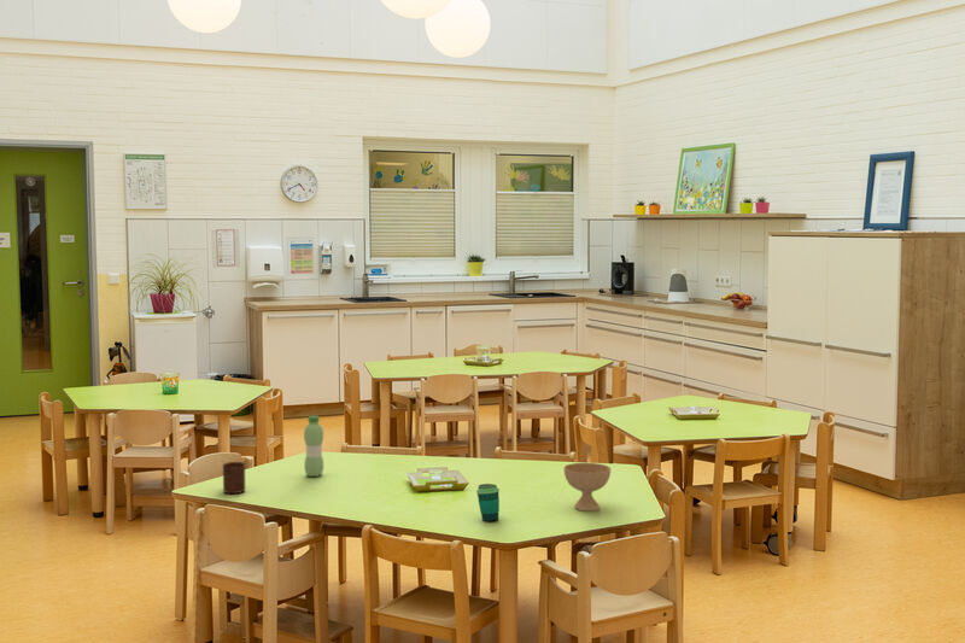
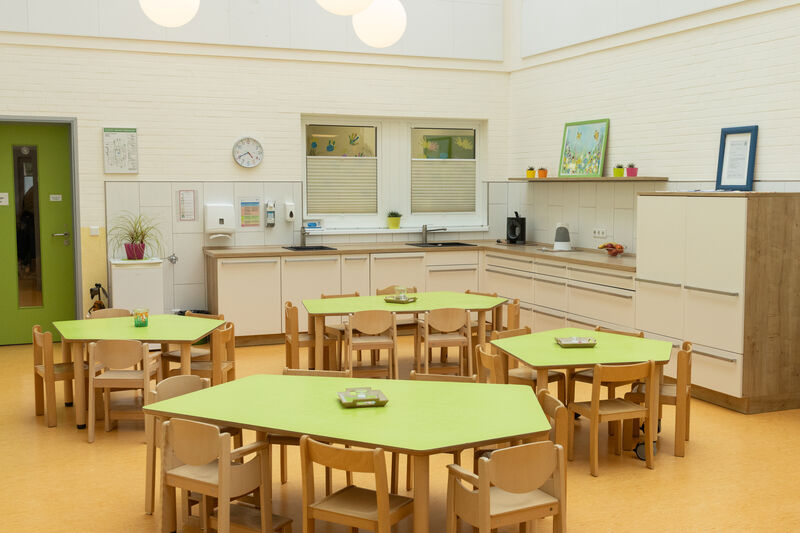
- cup (487, 502)
- water bottle (314, 445)
- bowl (586, 487)
- cup (232, 477)
